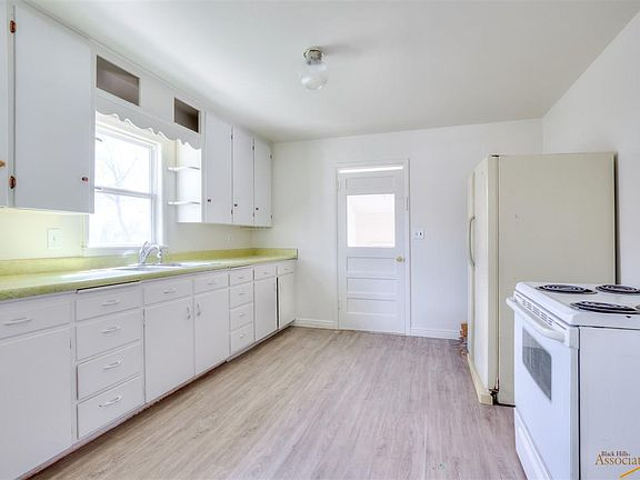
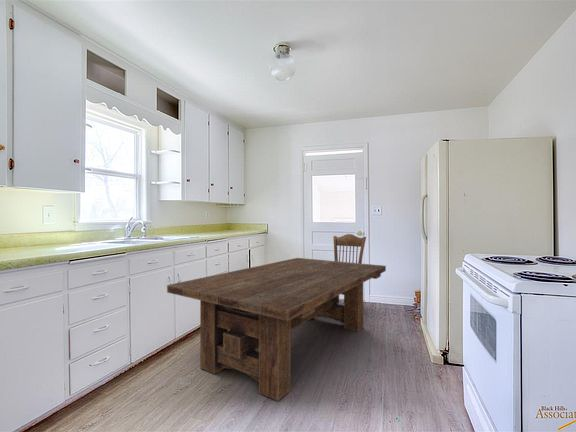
+ dining table (294, 309)
+ dining chair (342, 261)
